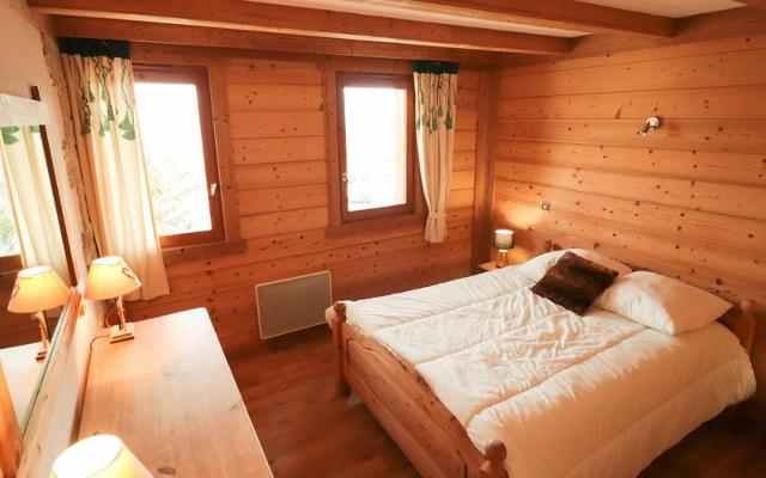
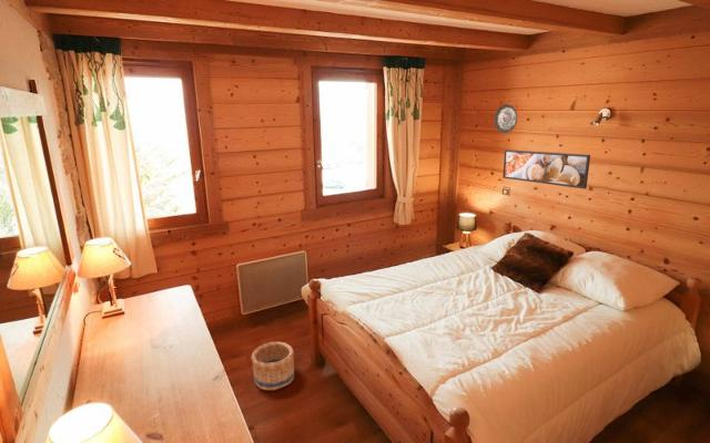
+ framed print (541, 167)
+ decorative plate (506, 119)
+ basket (273, 364)
